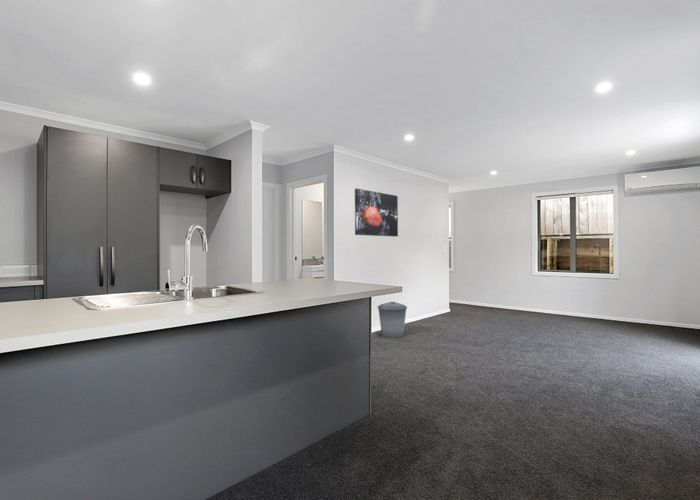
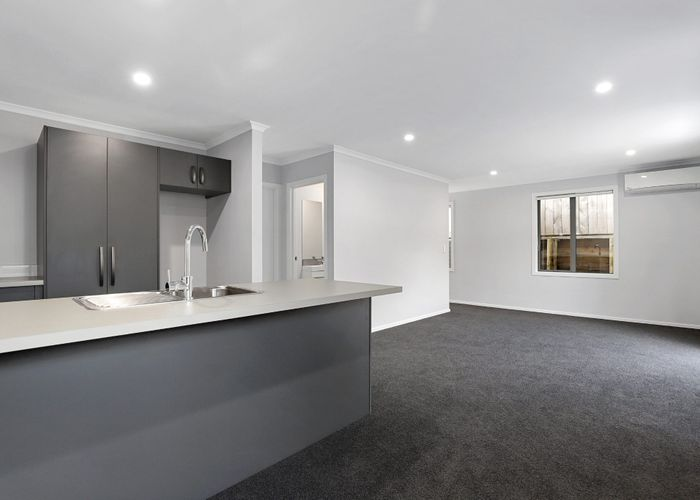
- trash can (392, 318)
- wall art (377, 214)
